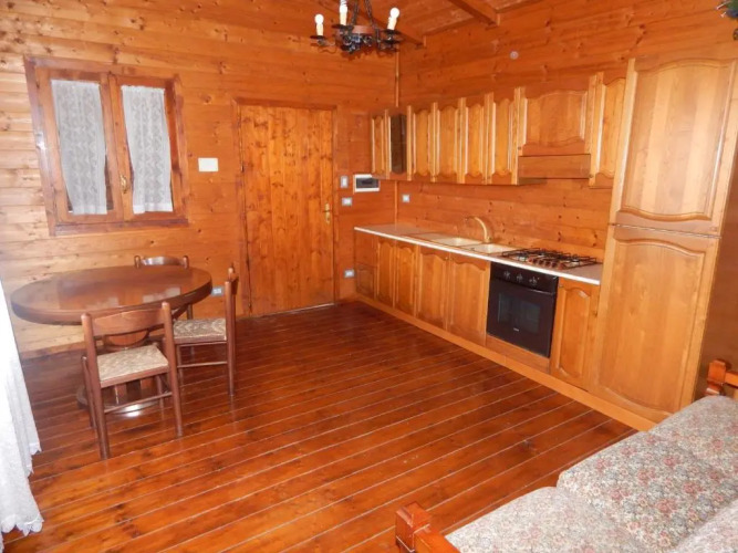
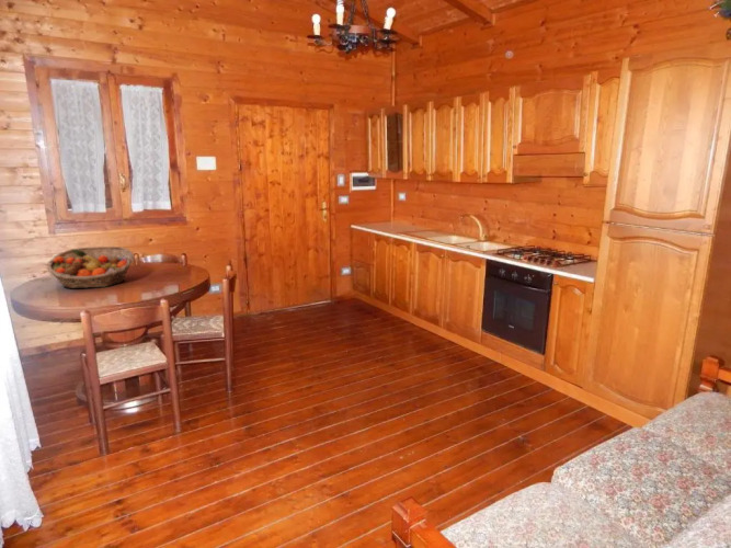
+ fruit basket (92, 266)
